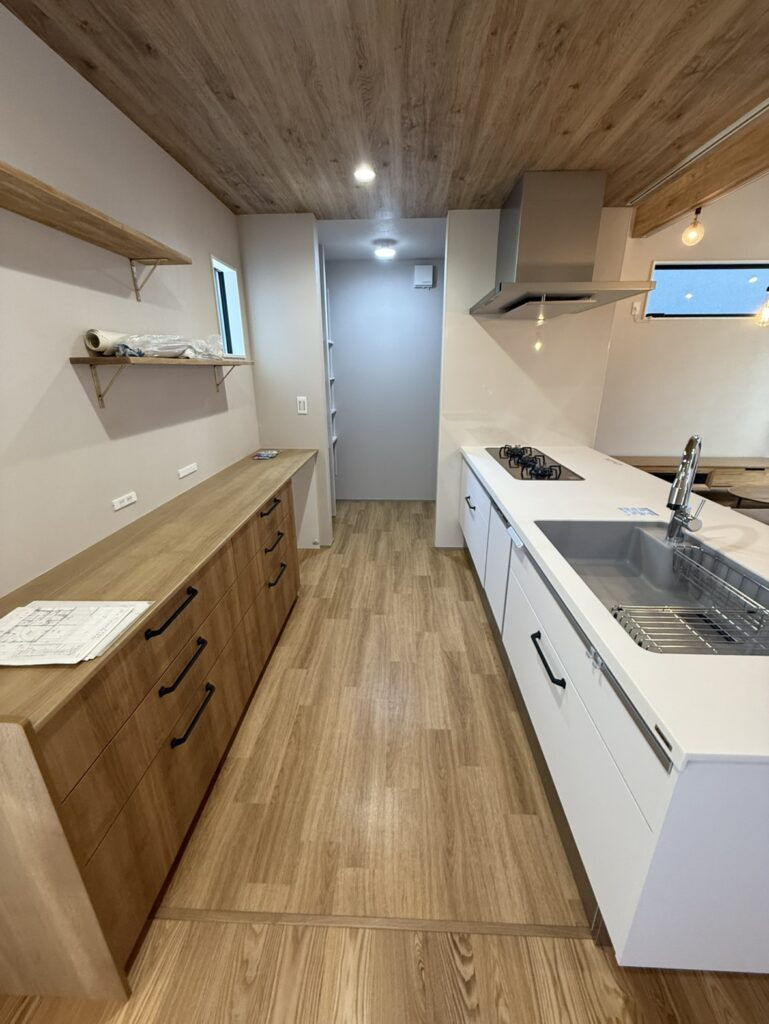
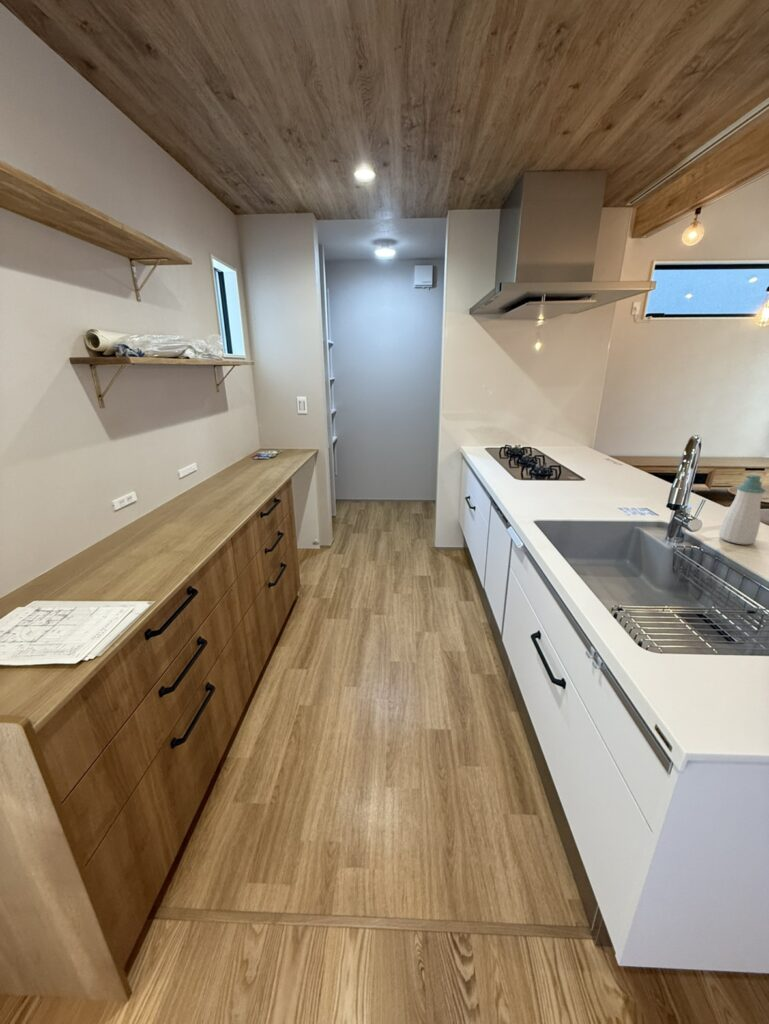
+ soap bottle (745, 508)
